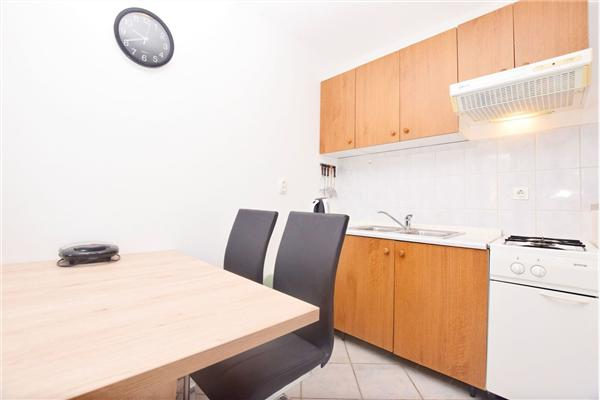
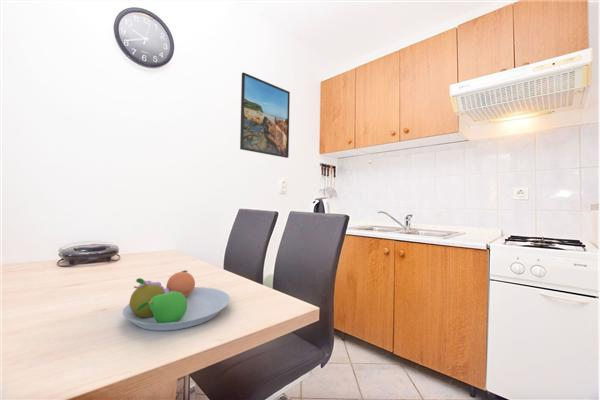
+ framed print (266, 118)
+ fruit bowl (177, 294)
